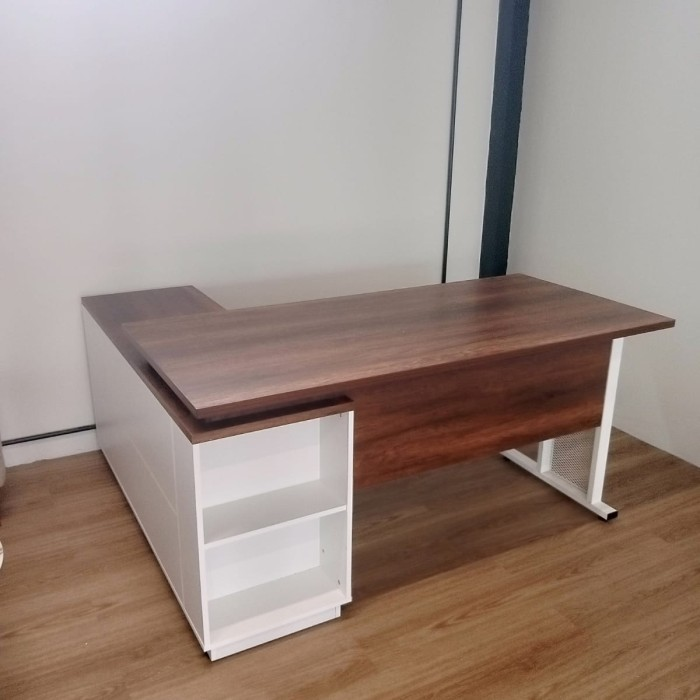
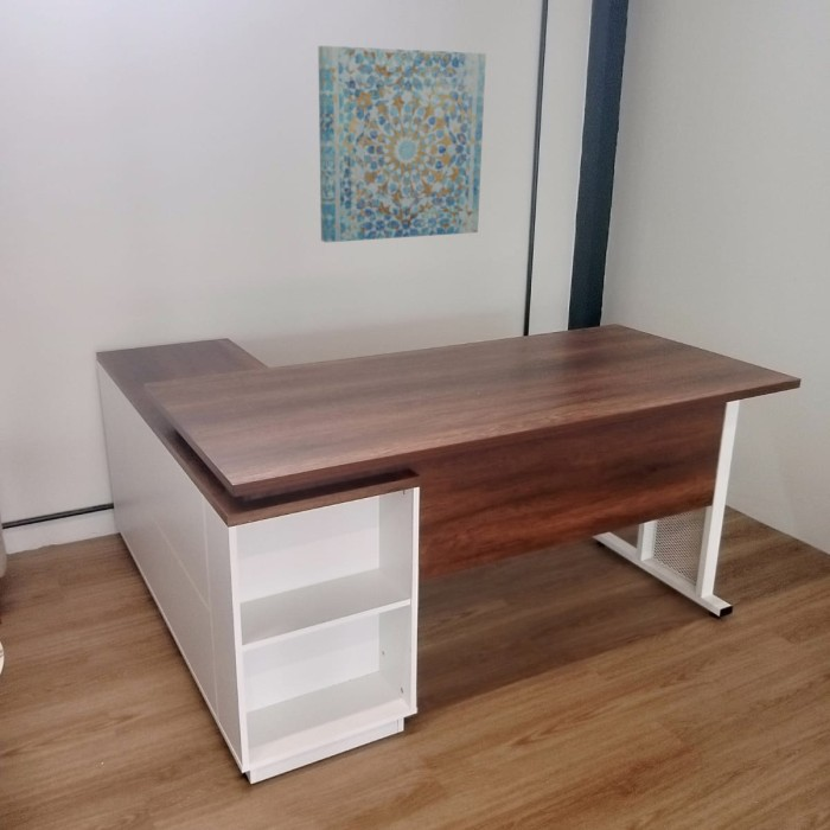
+ wall art (403, 146)
